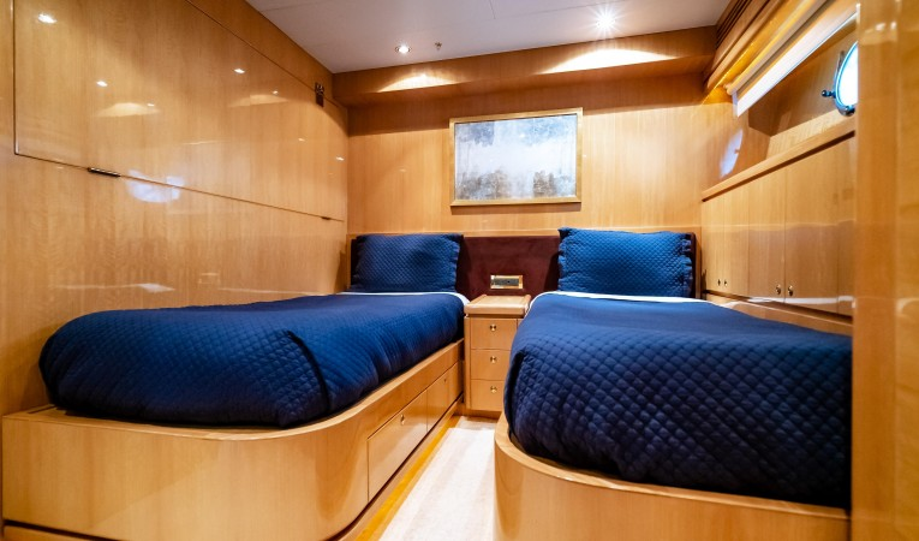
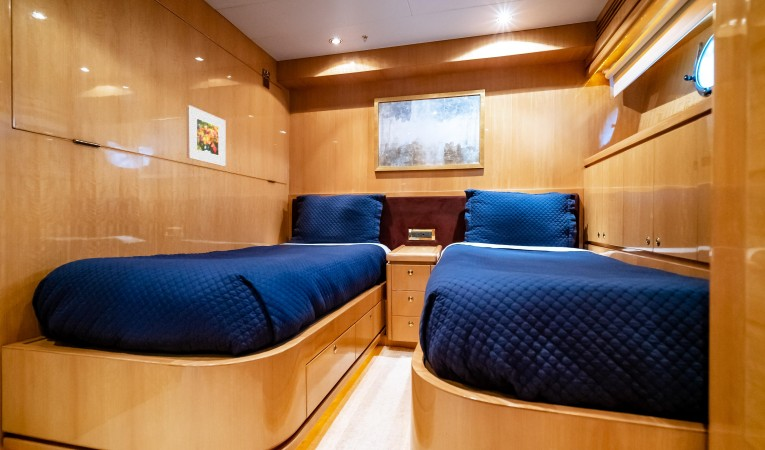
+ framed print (207, 137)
